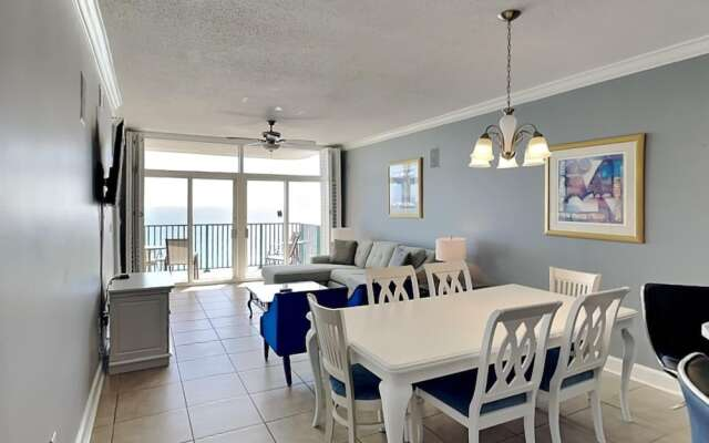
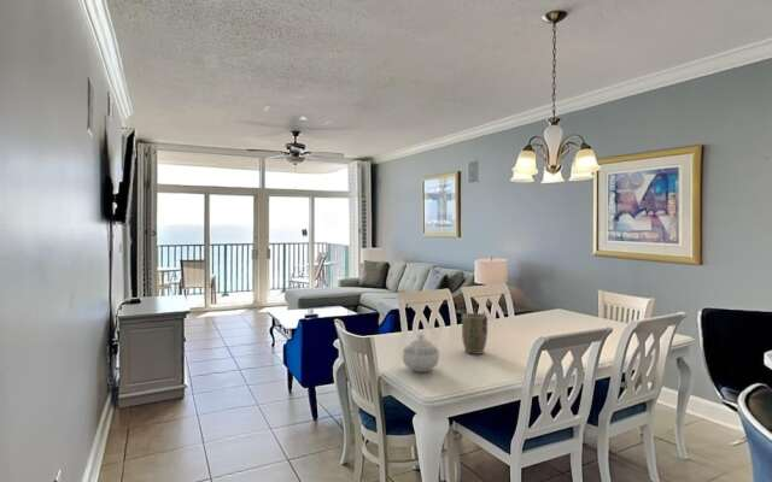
+ plant pot (474, 333)
+ teapot (420, 352)
